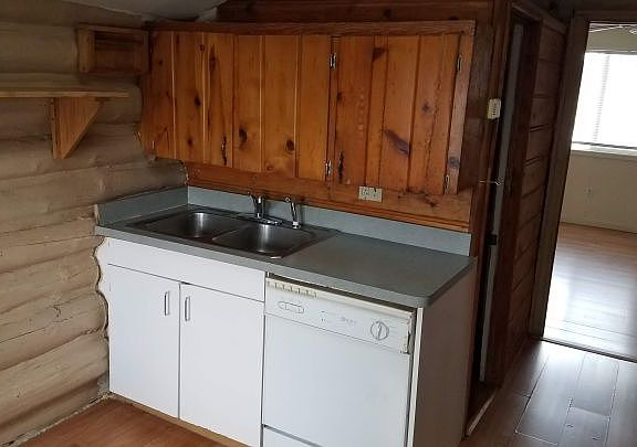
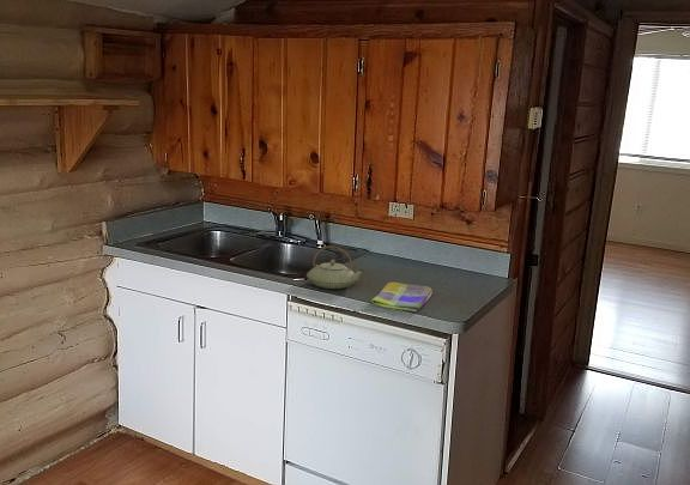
+ teapot (335, 266)
+ dish towel (401, 295)
